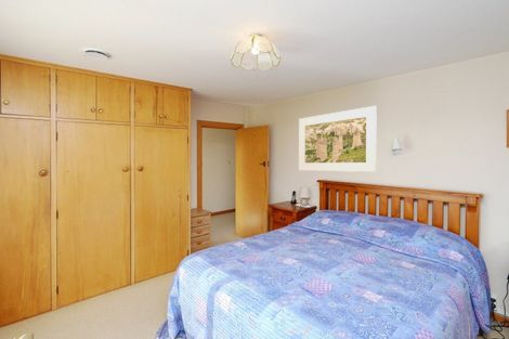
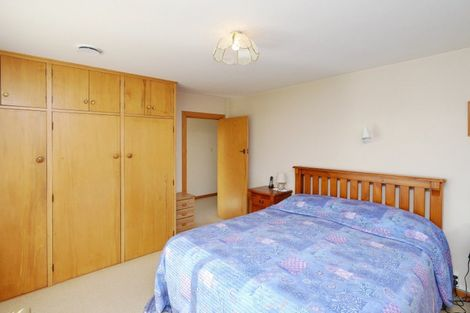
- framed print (332, 142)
